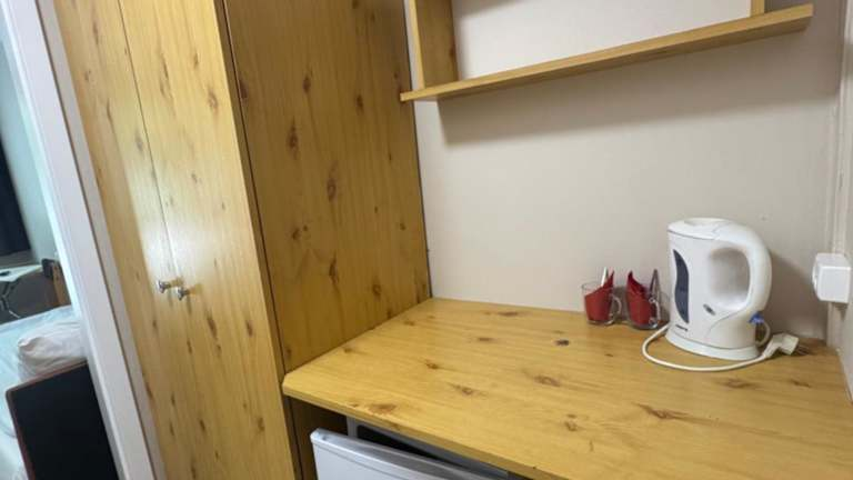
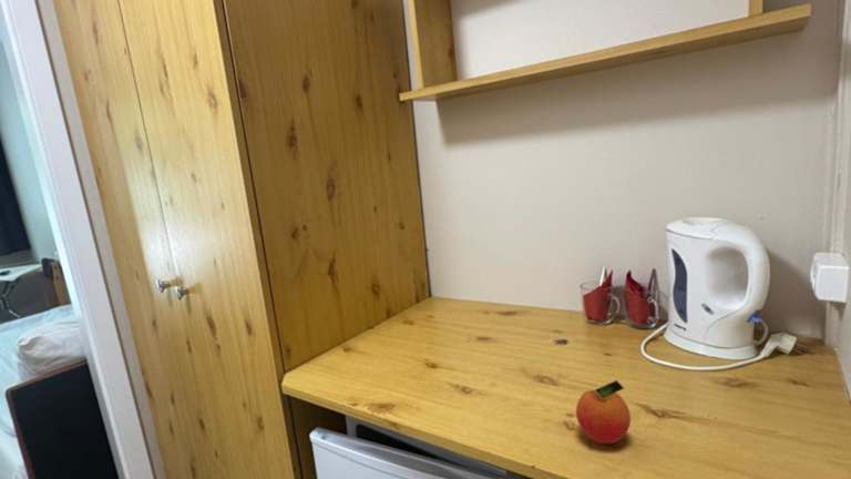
+ fruit (602, 408)
